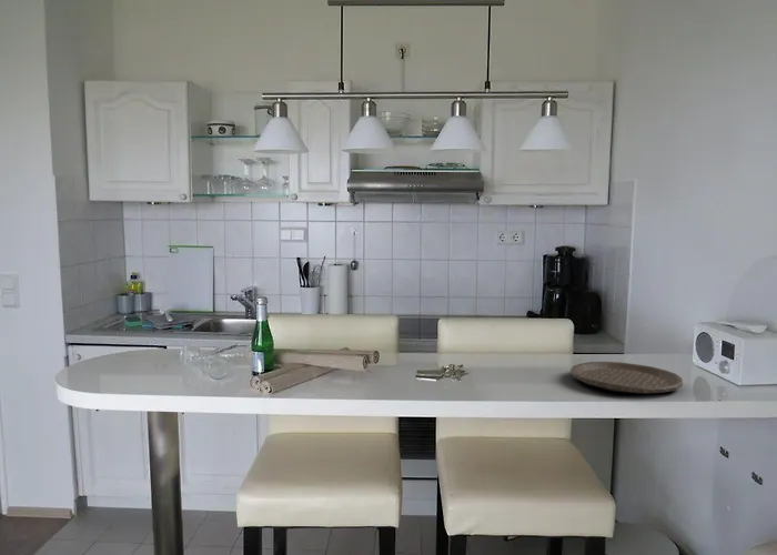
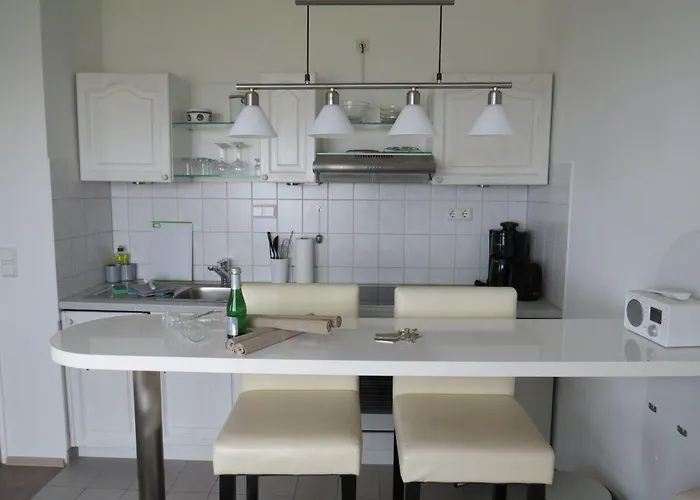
- plate (624, 377)
